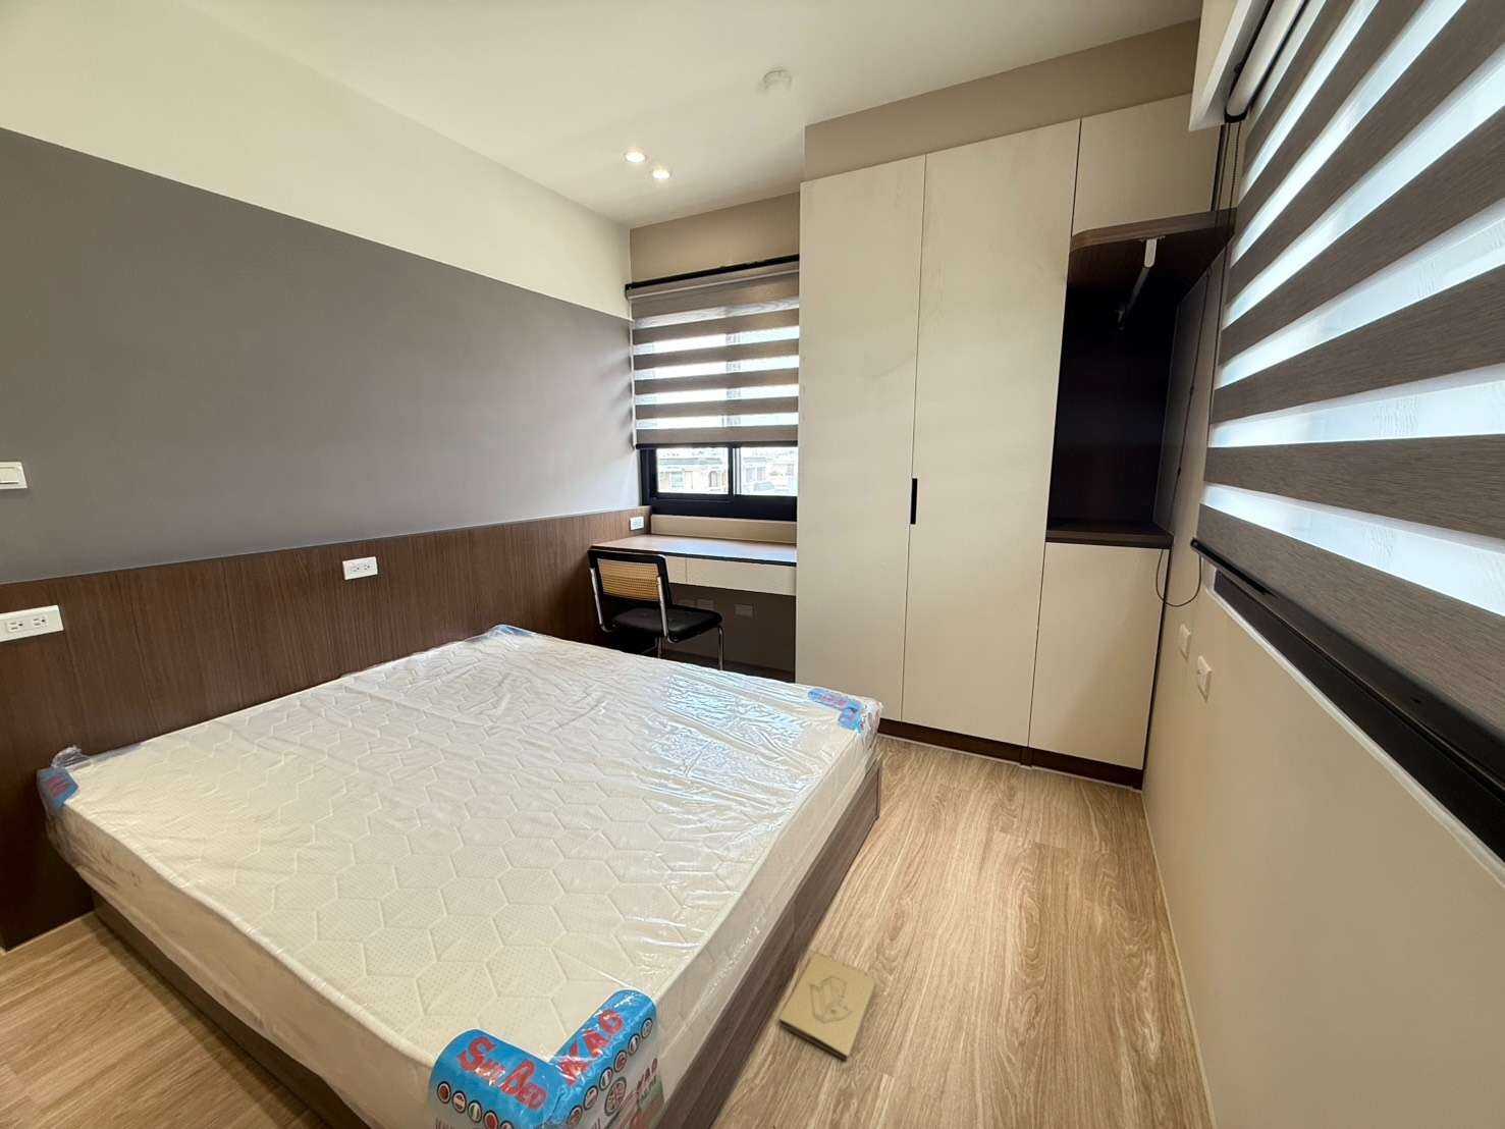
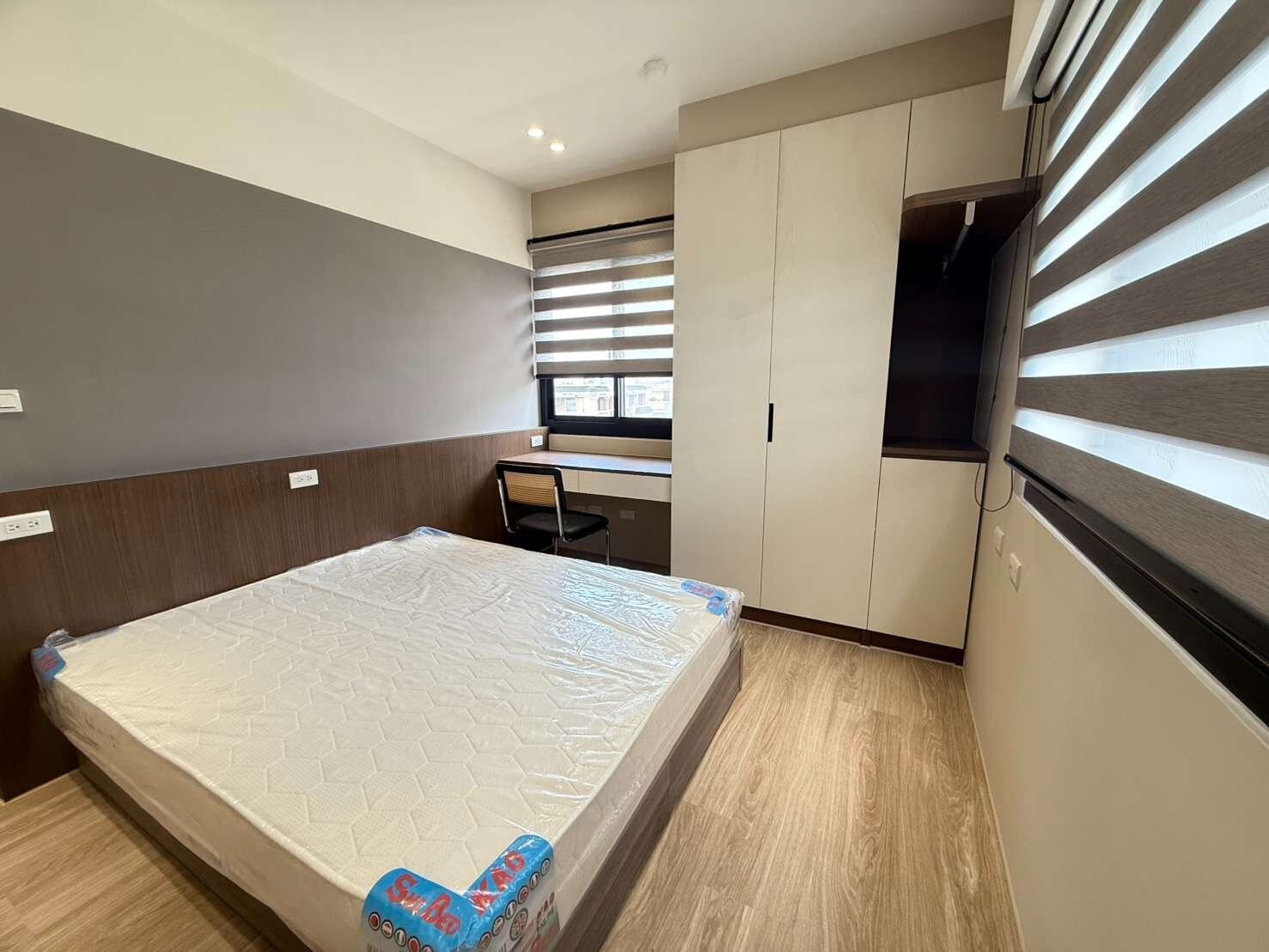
- box (829, 1002)
